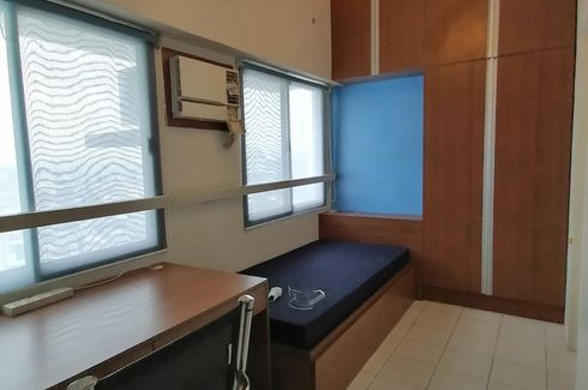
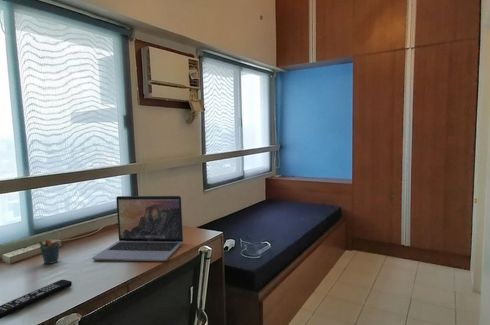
+ remote control (33, 297)
+ laptop (138, 226)
+ pen holder (50, 248)
